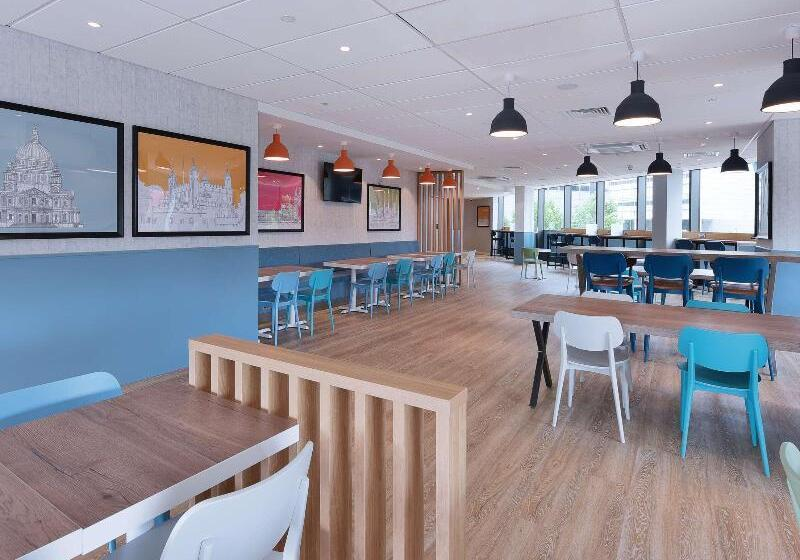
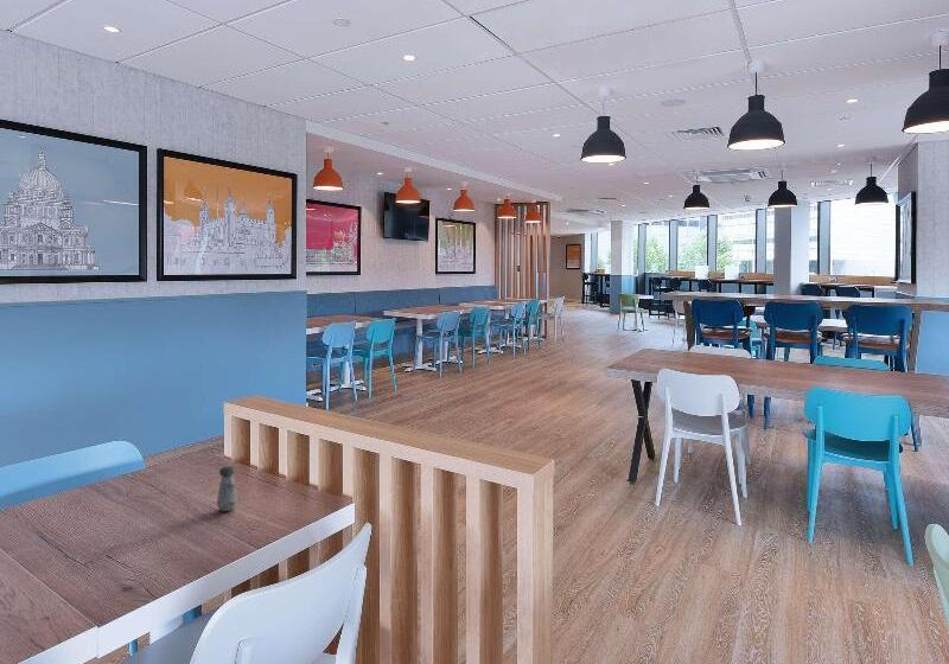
+ salt shaker (227, 487)
